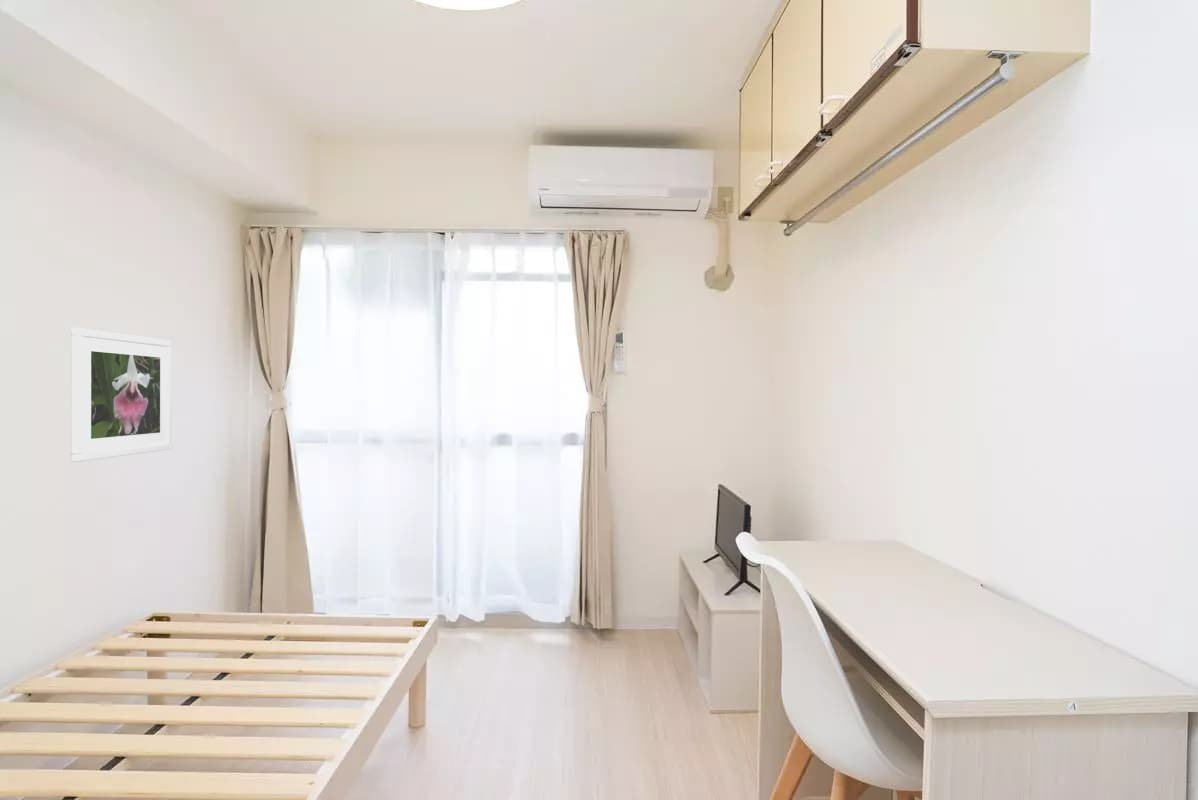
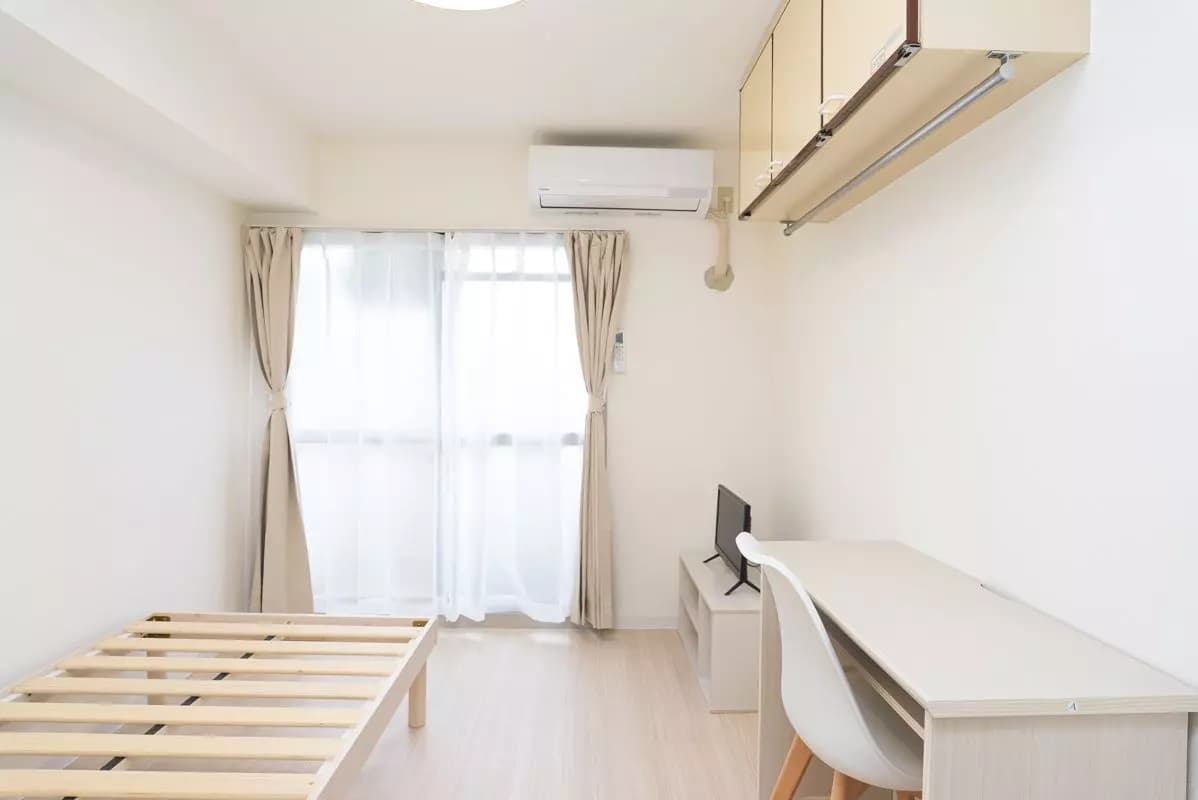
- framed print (126, 394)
